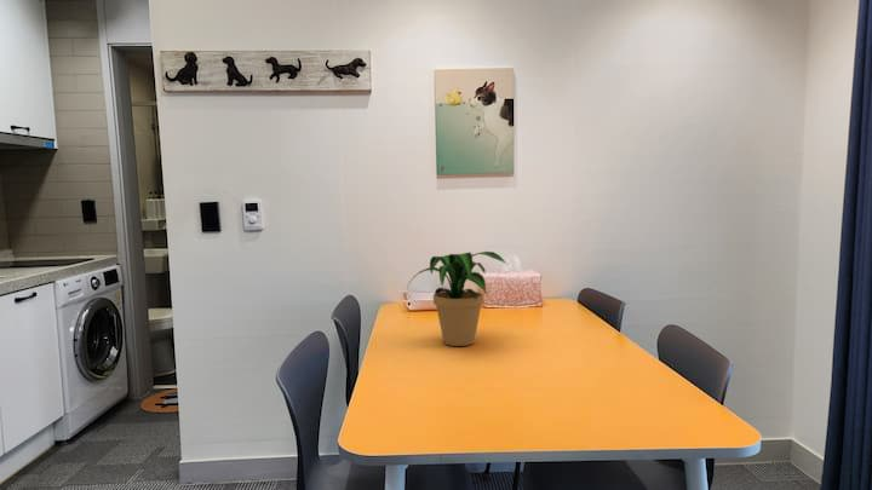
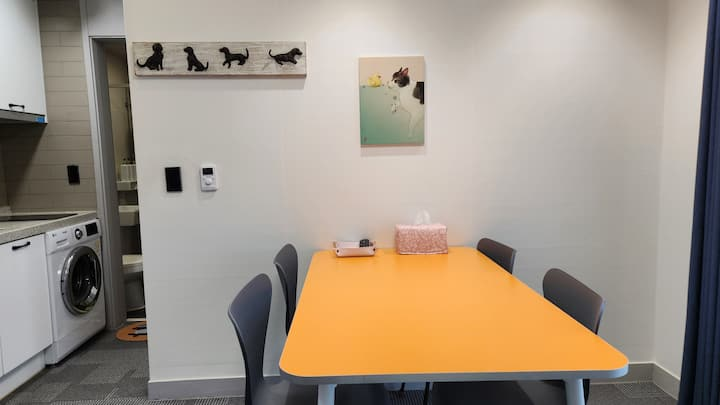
- potted plant (458, 296)
